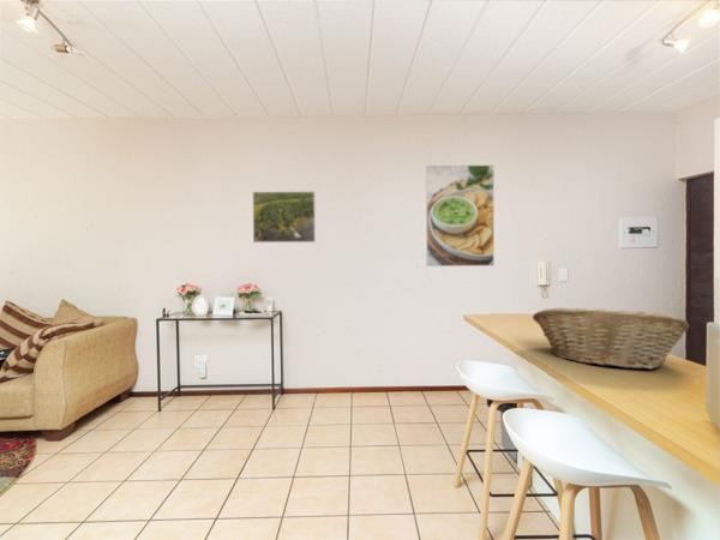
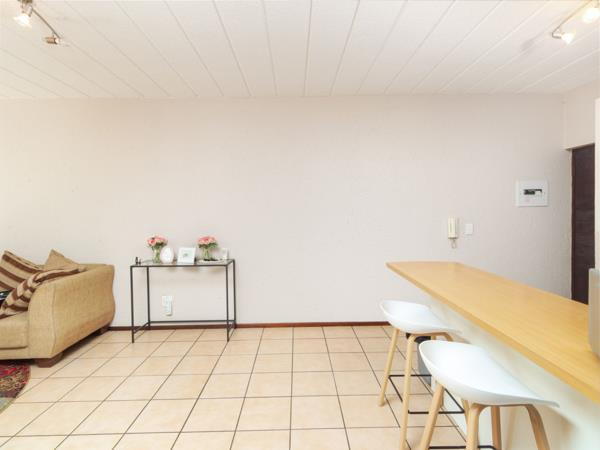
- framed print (283, 216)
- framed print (460, 215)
- fruit basket (604, 332)
